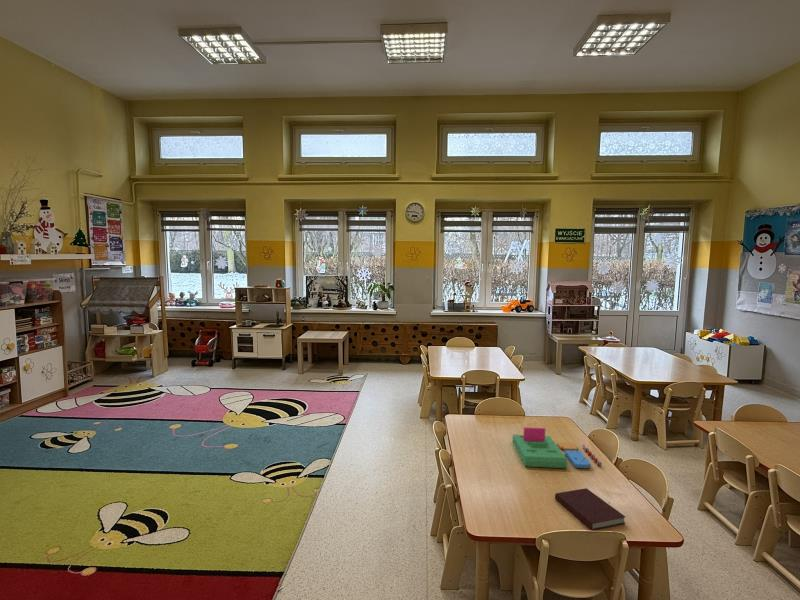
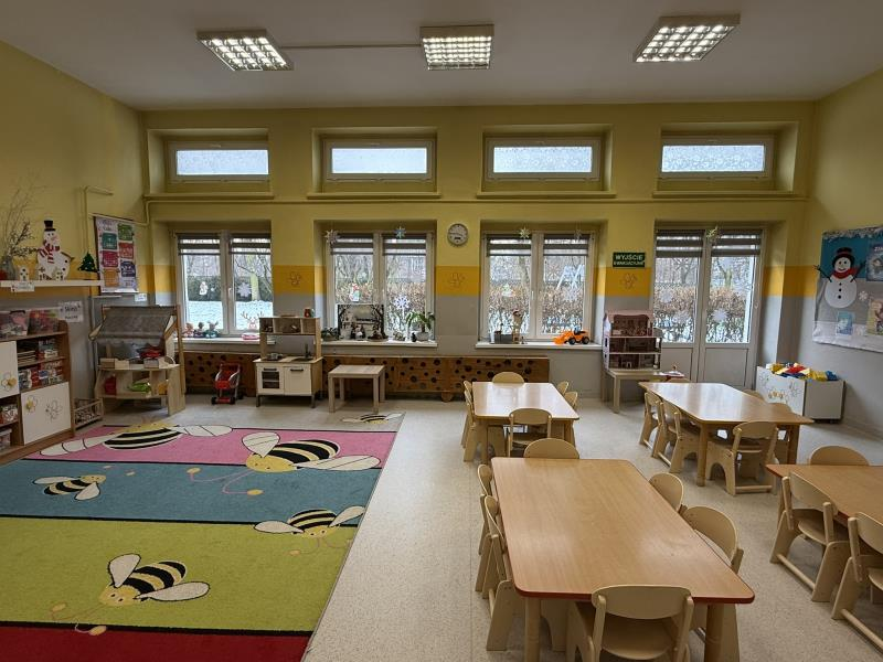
- notebook (588, 507)
- board game (555, 444)
